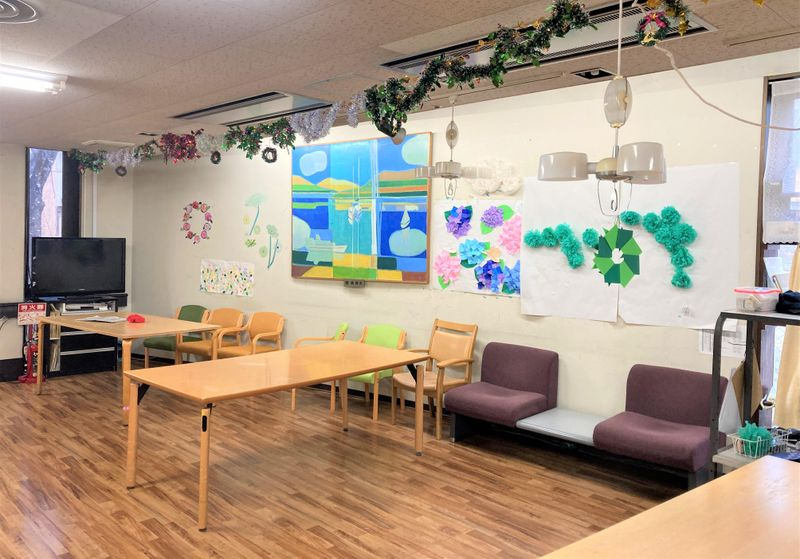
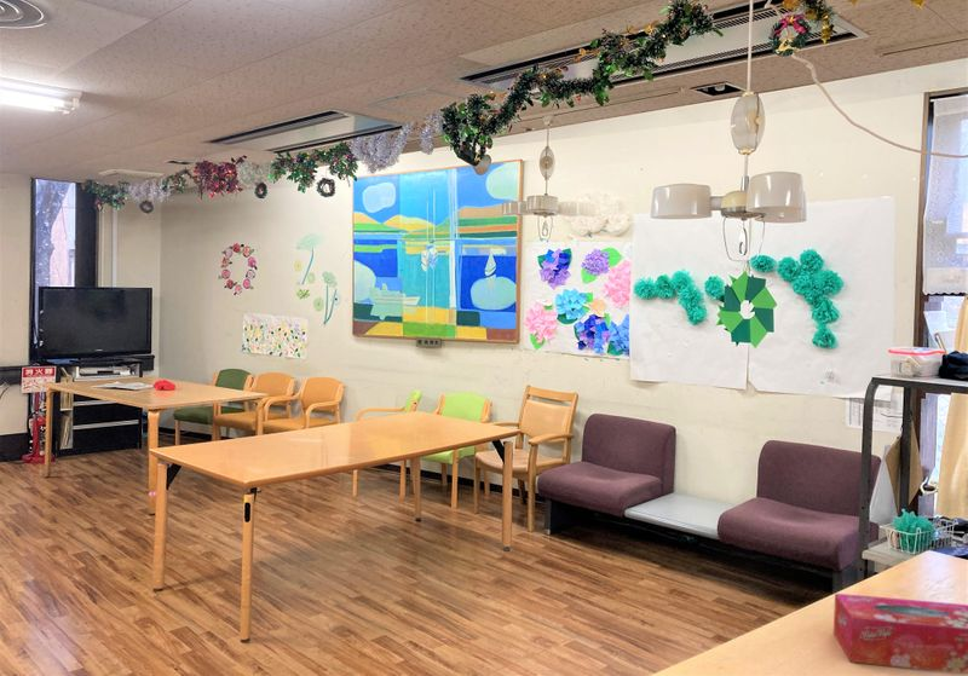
+ tissue box (910, 632)
